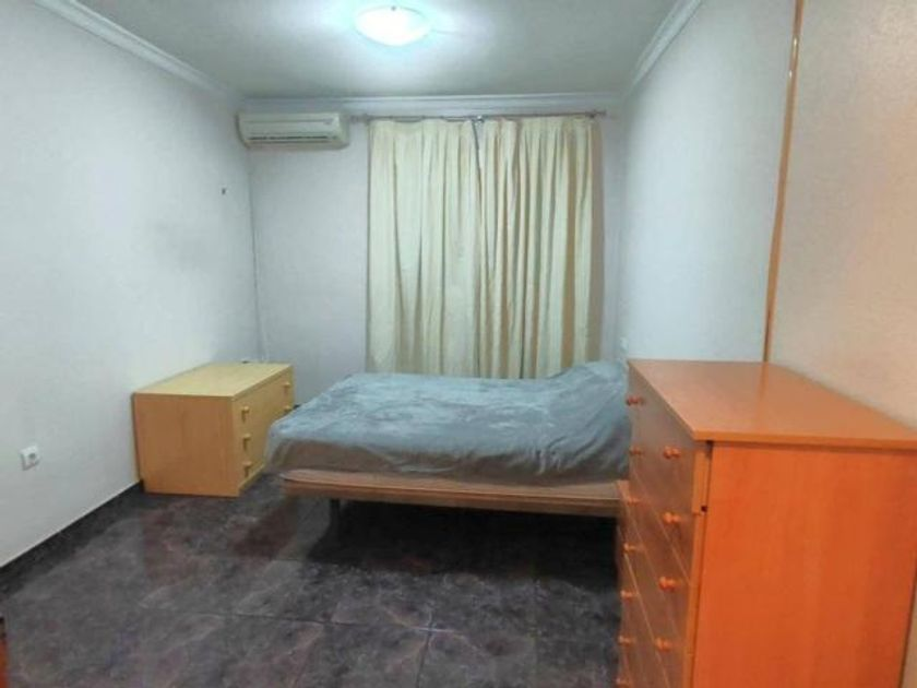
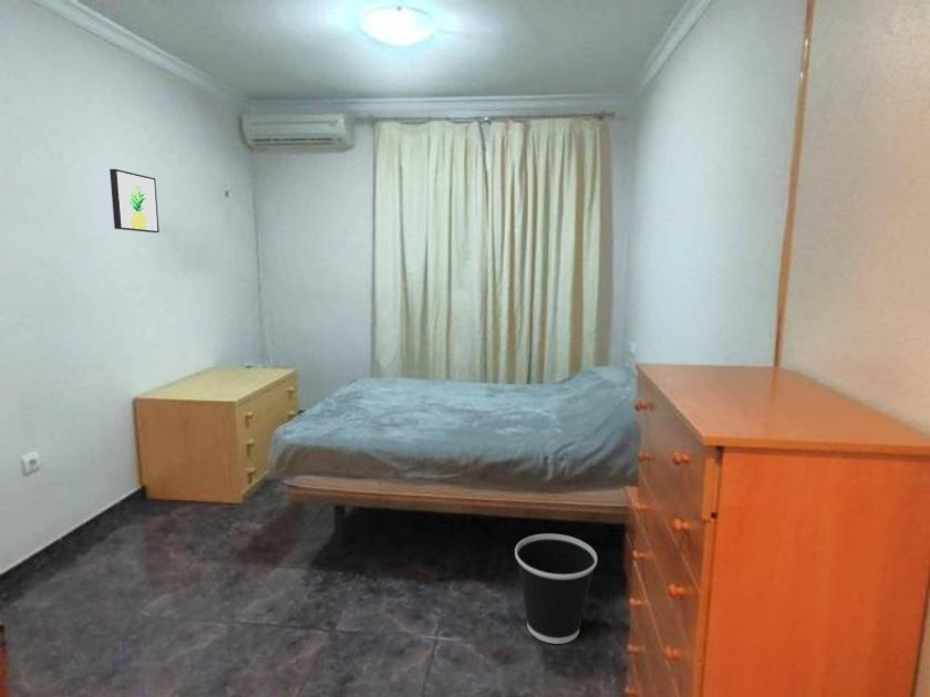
+ wastebasket (554, 590)
+ wall art (135, 202)
